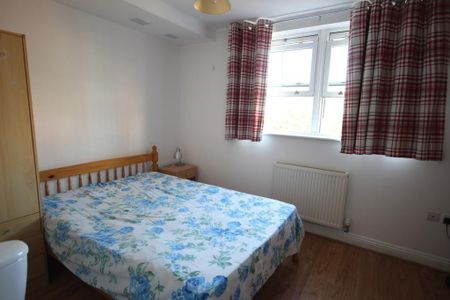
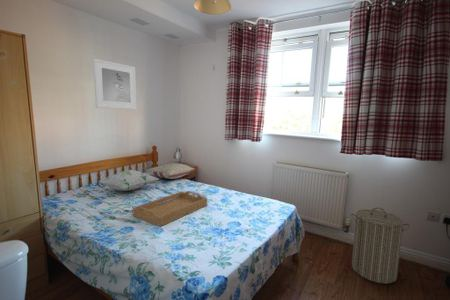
+ laundry hamper (376, 240)
+ decorative pillow (129, 180)
+ pillow (170, 170)
+ serving tray (172, 205)
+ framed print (116, 86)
